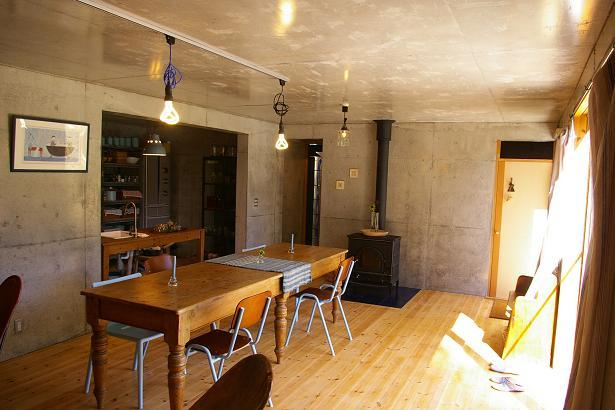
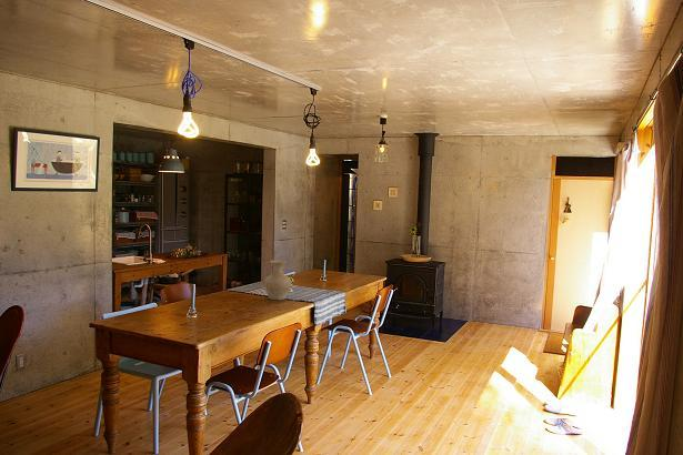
+ vase (278, 280)
